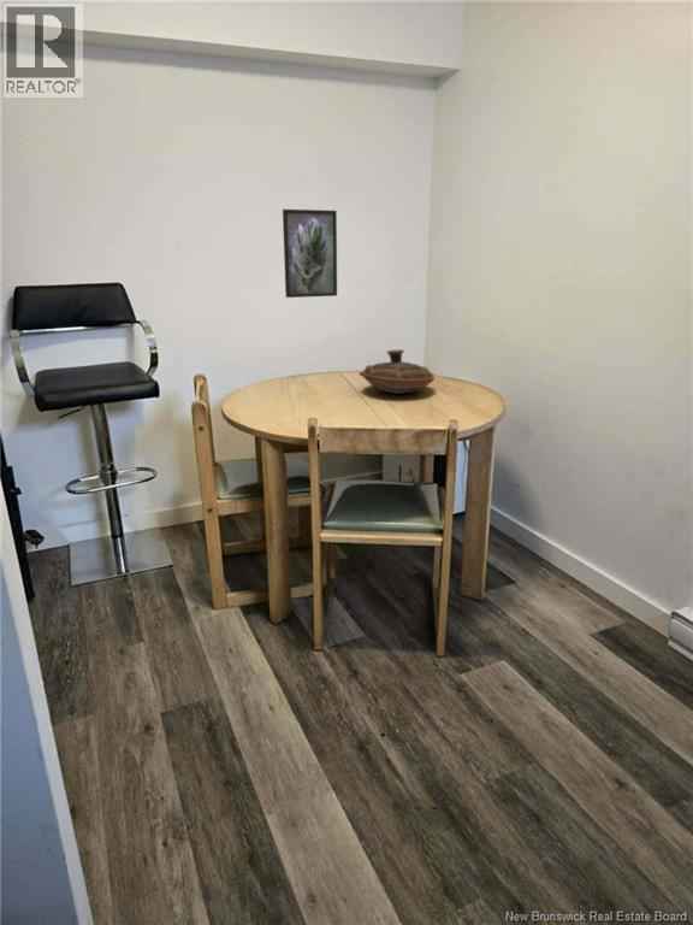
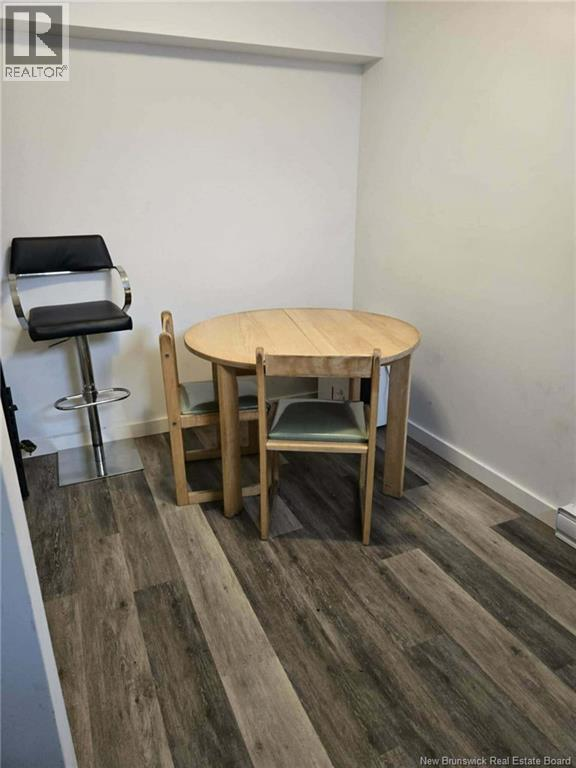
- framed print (310, 254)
- decorative bowl (397, 371)
